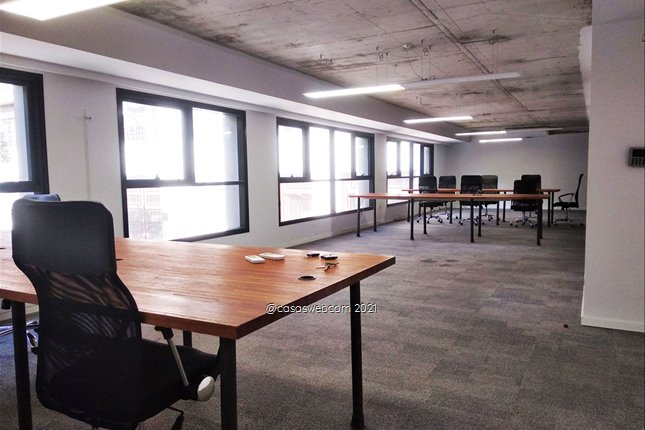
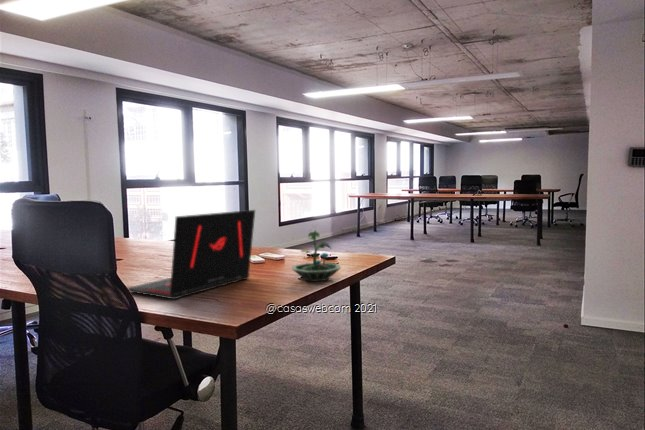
+ laptop (193, 249)
+ terrarium (315, 239)
